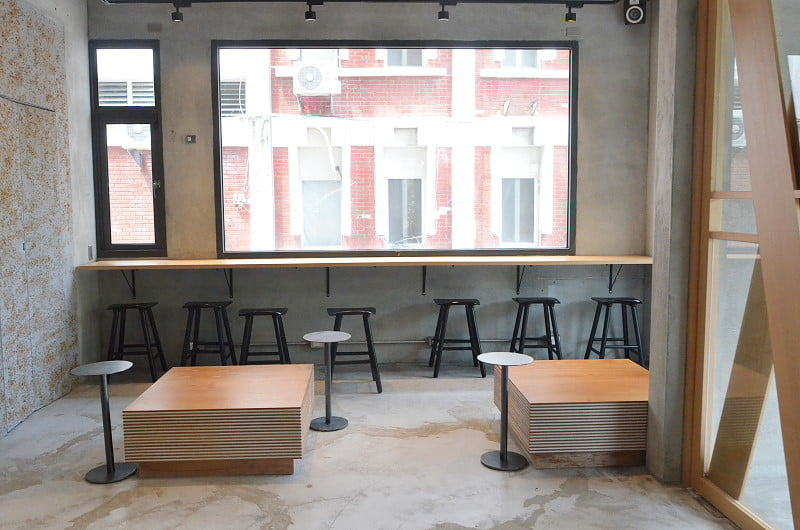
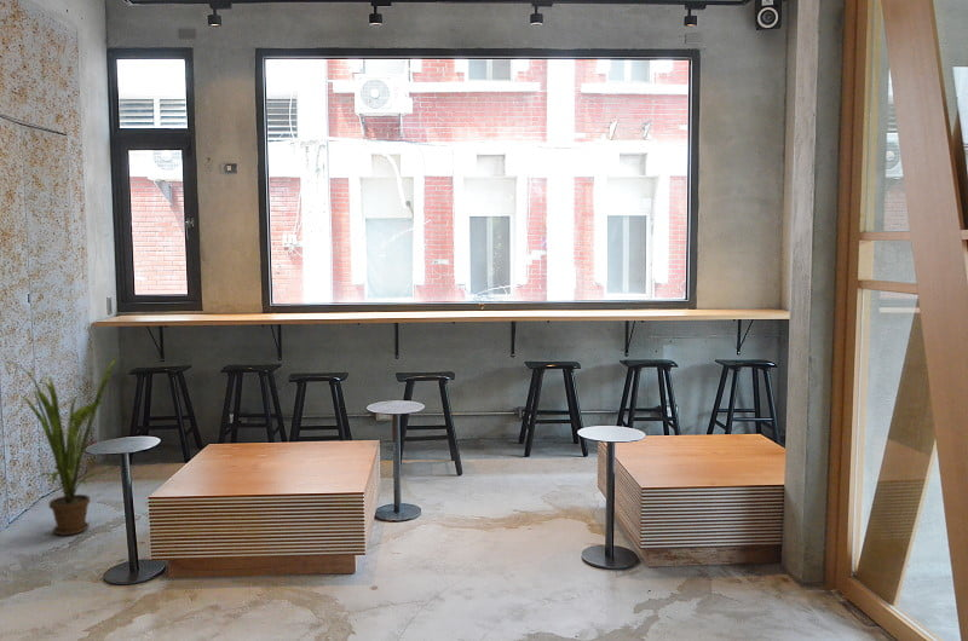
+ house plant (56, 446)
